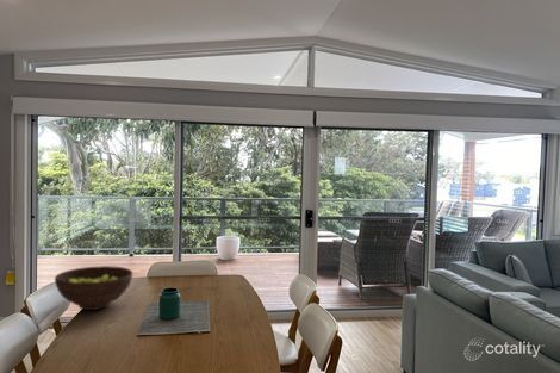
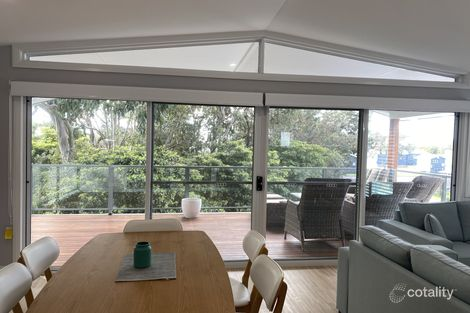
- fruit bowl (94, 290)
